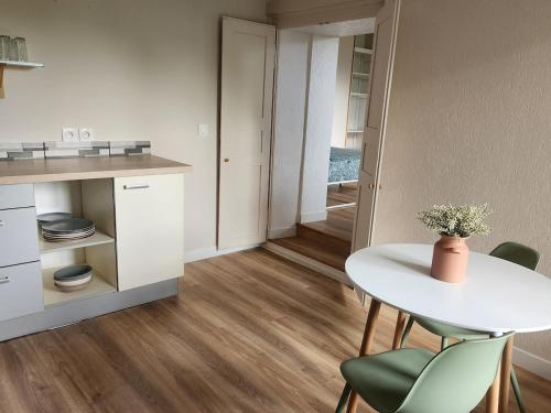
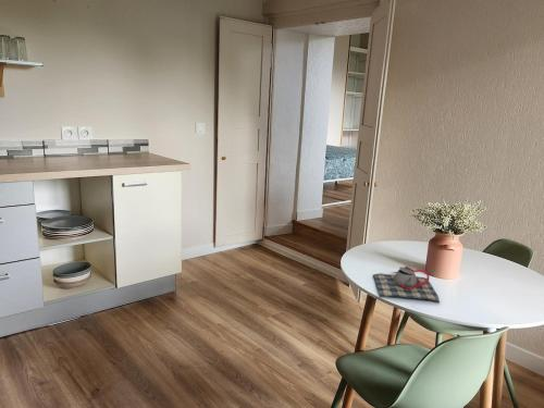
+ teapot (405, 276)
